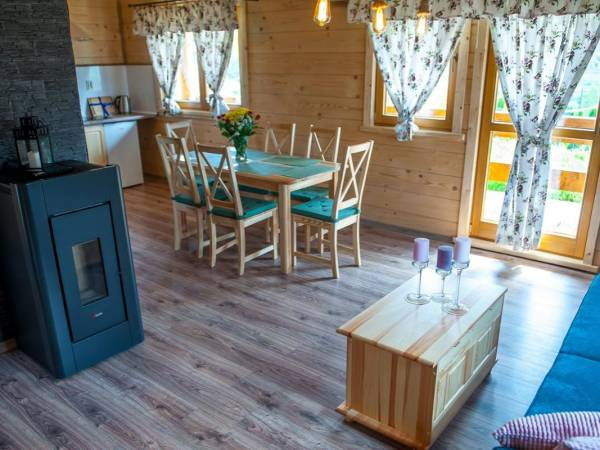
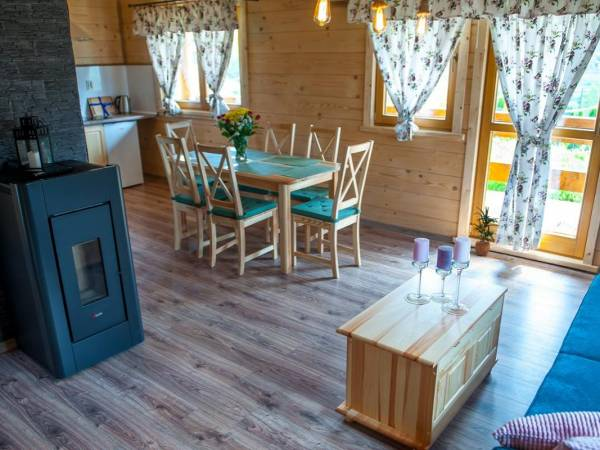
+ potted plant (486, 231)
